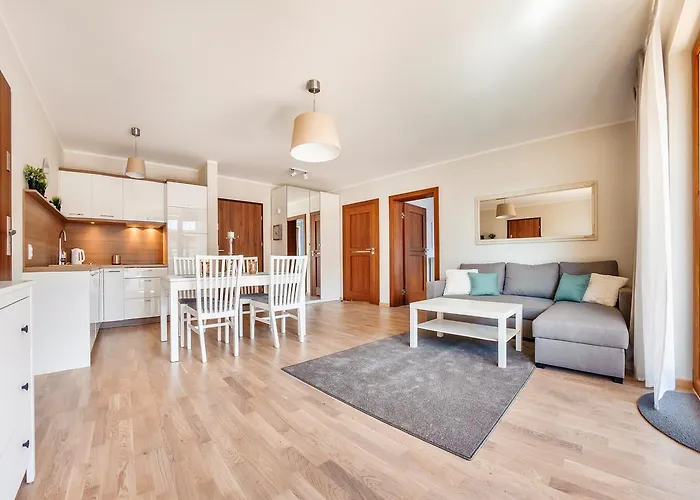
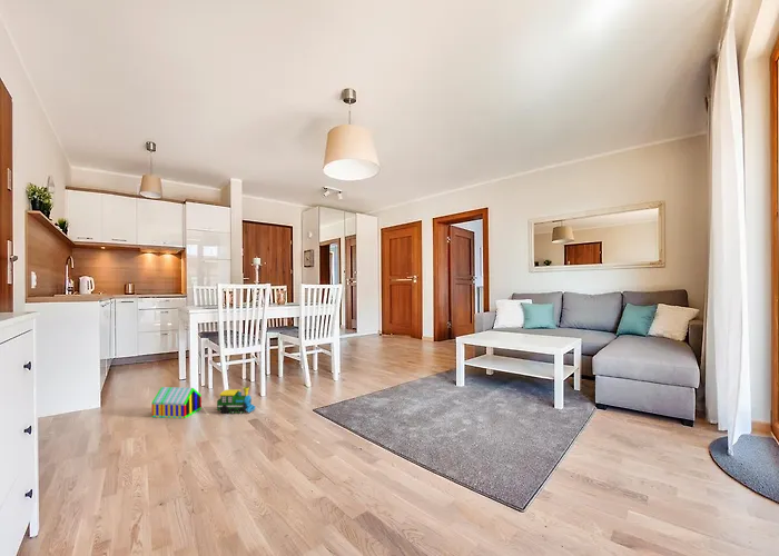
+ toy house (177, 399)
+ toy train (237, 398)
